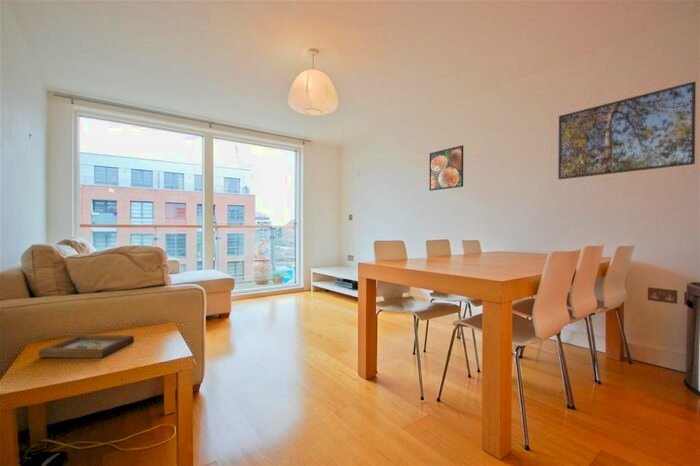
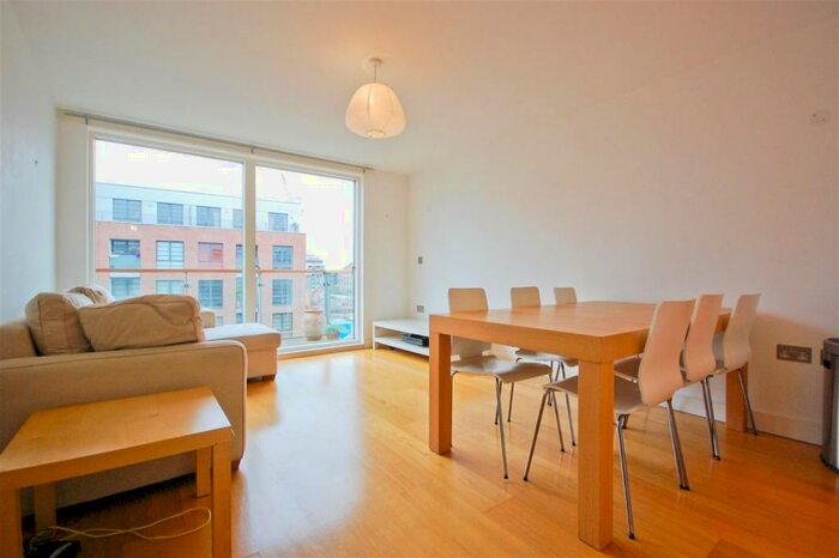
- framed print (445, 169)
- picture frame (89, 345)
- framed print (618, 136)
